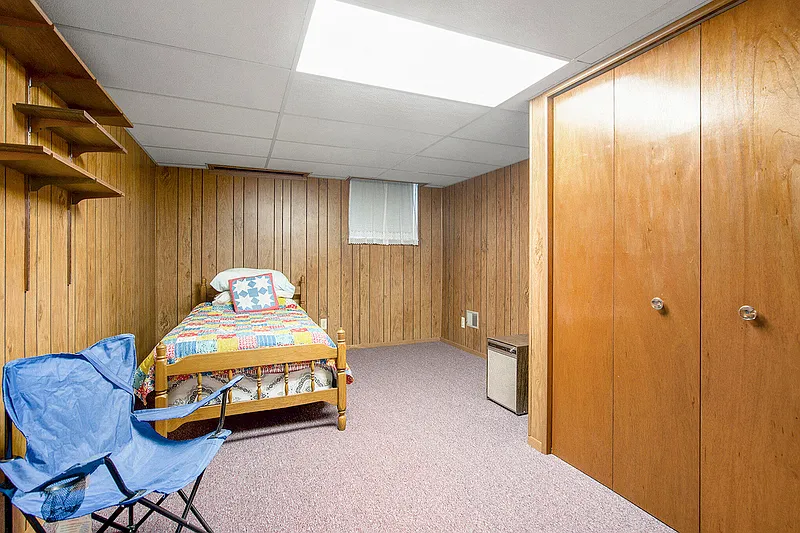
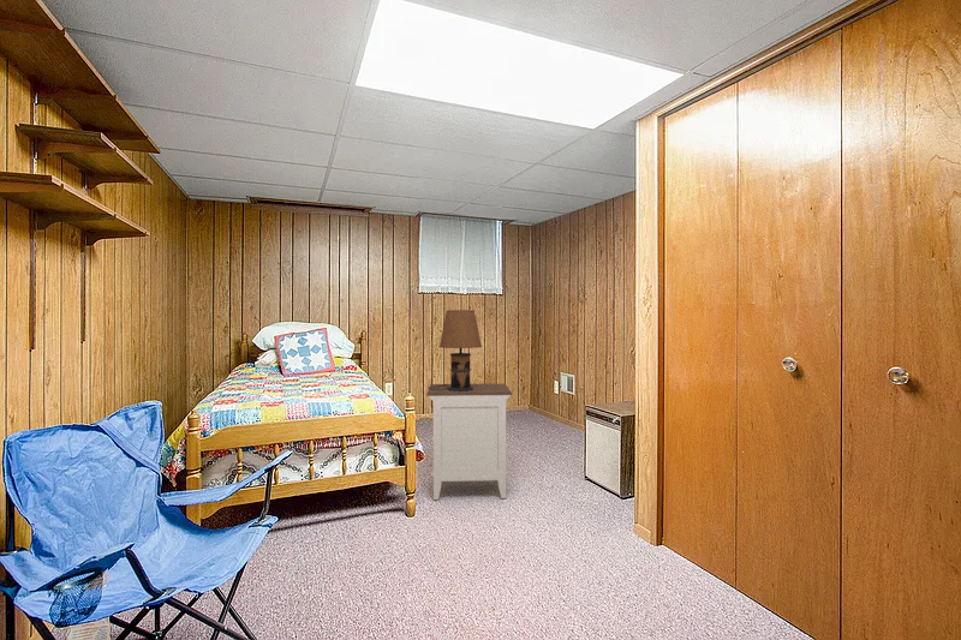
+ table lamp (454, 347)
+ nightstand (468, 437)
